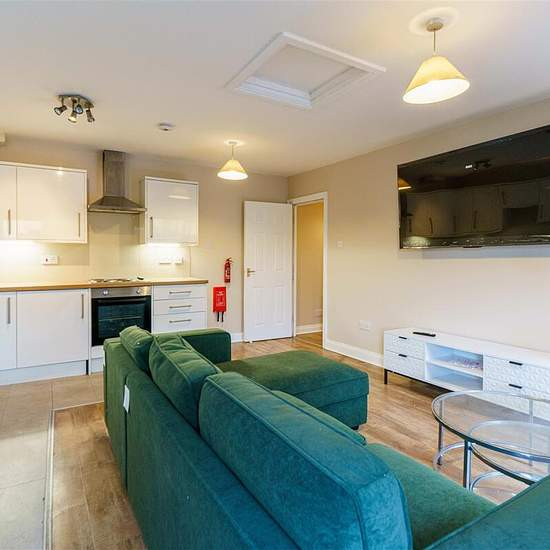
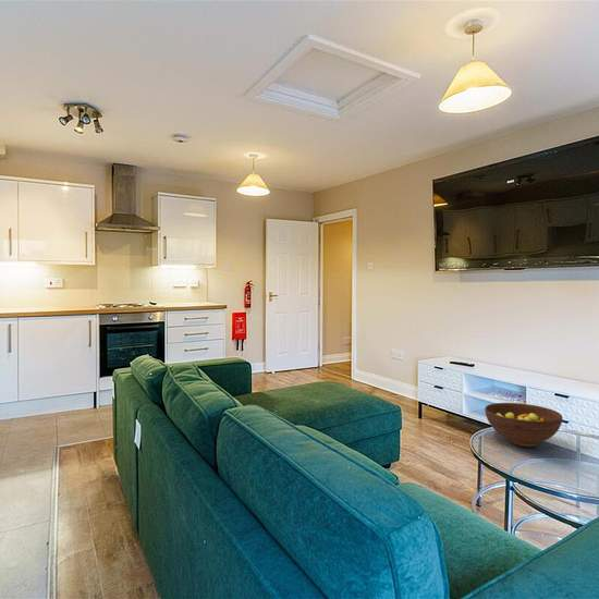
+ fruit bowl (522, 427)
